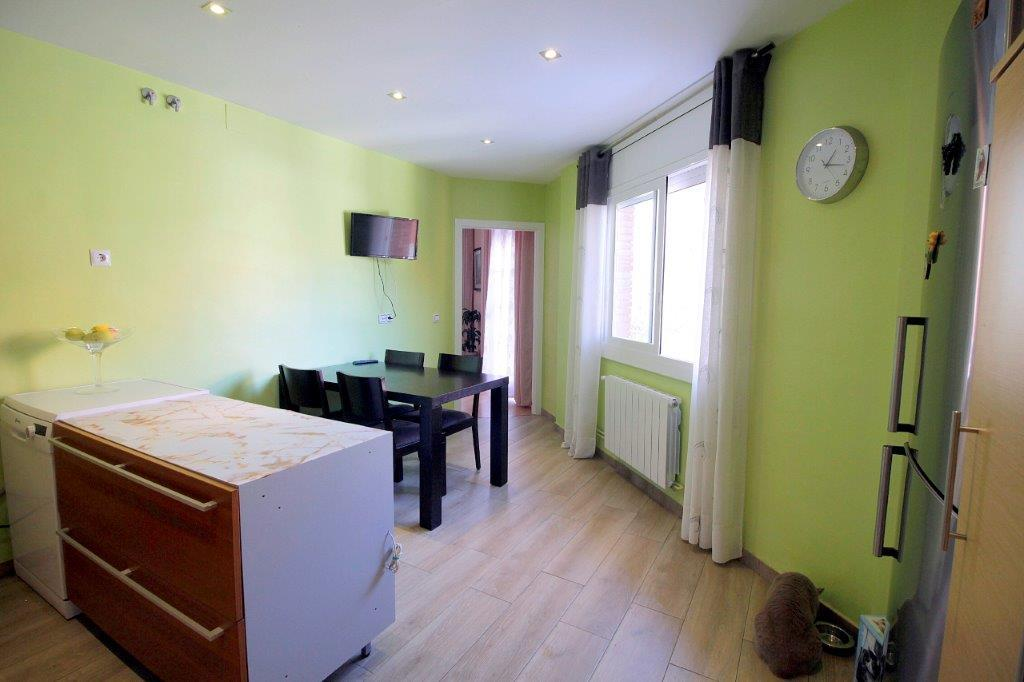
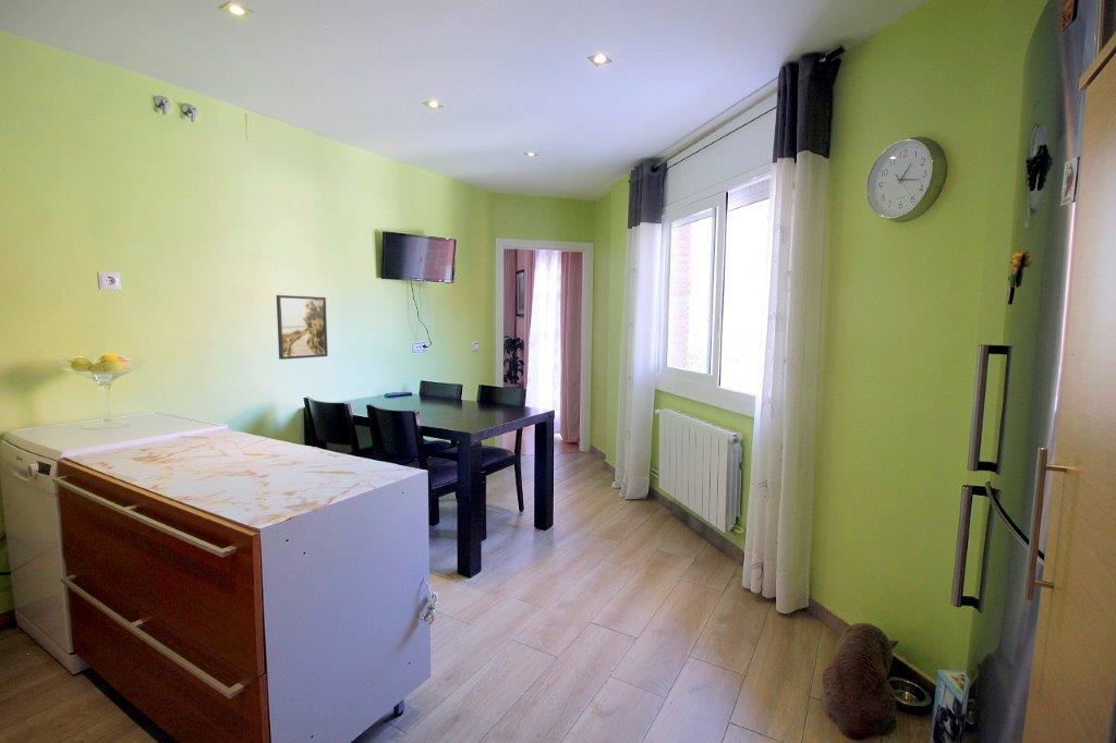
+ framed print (303, 327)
